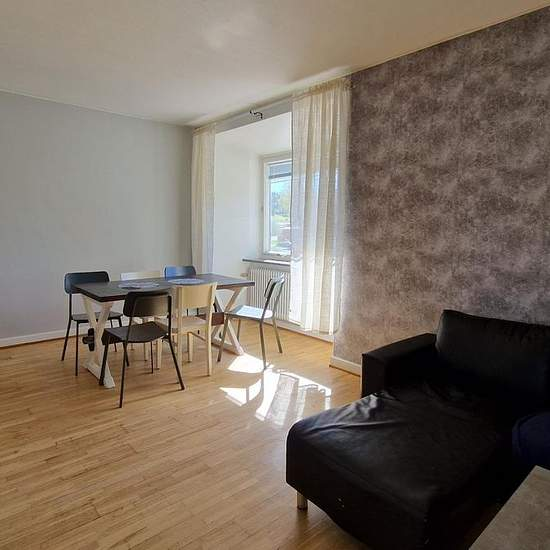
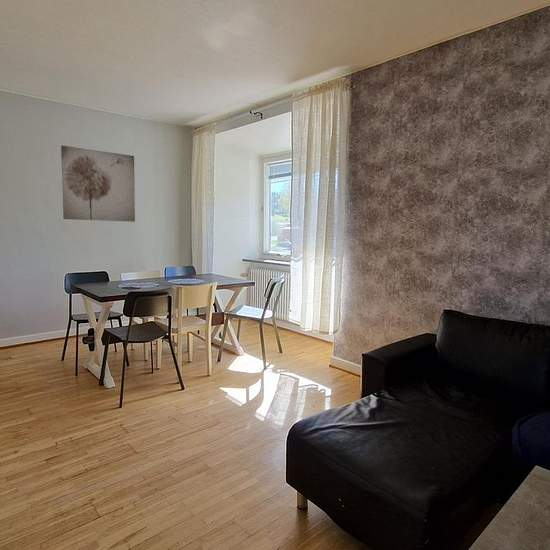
+ wall art (100, 186)
